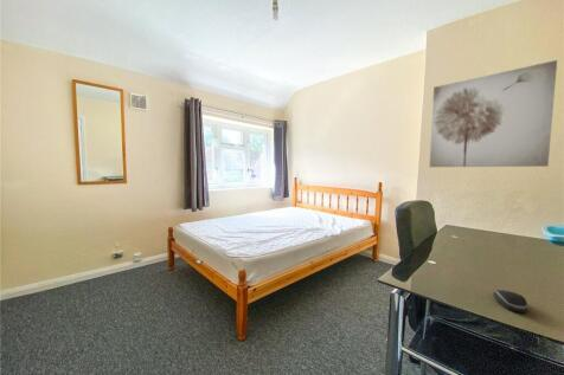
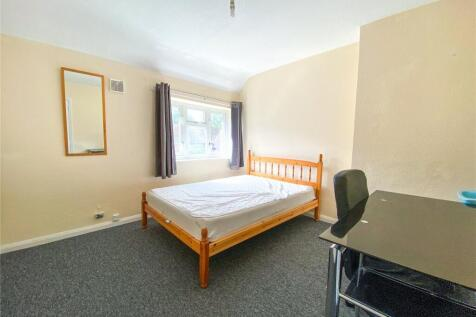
- computer mouse (508, 297)
- wall art (483, 122)
